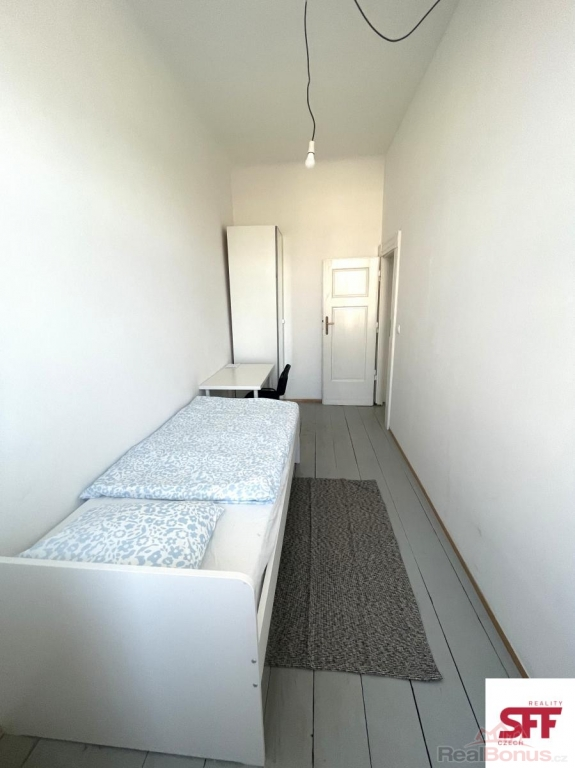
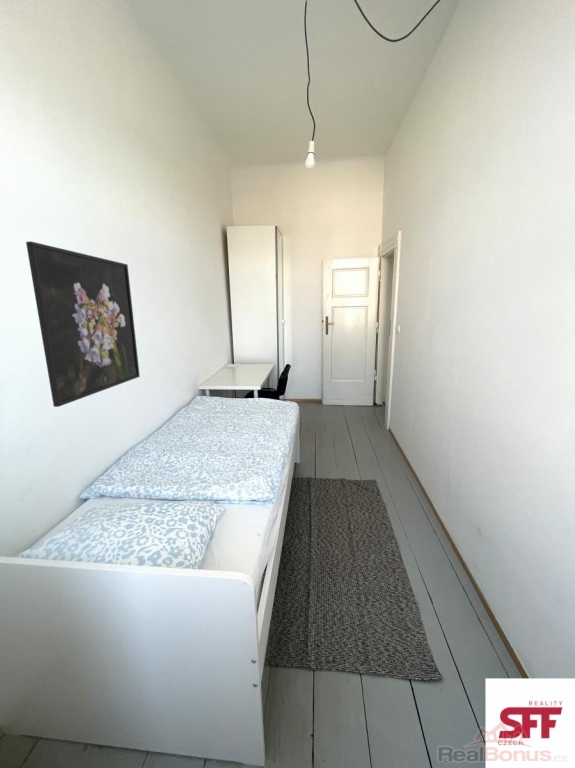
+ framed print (96, 324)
